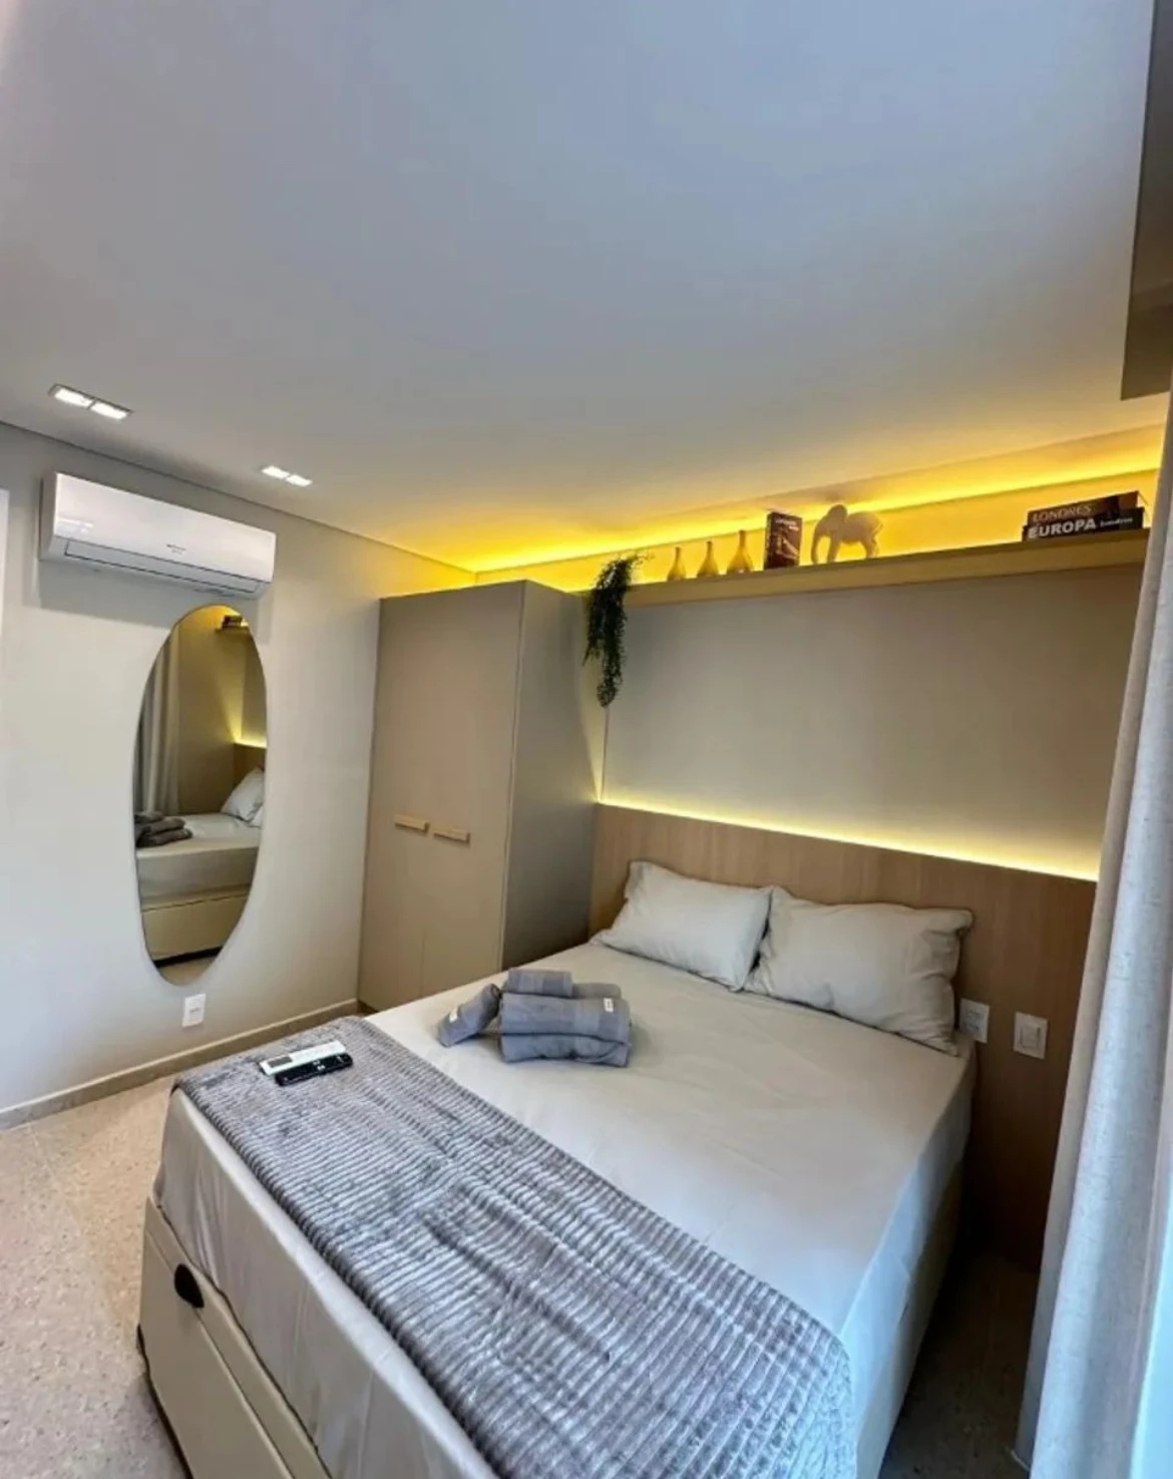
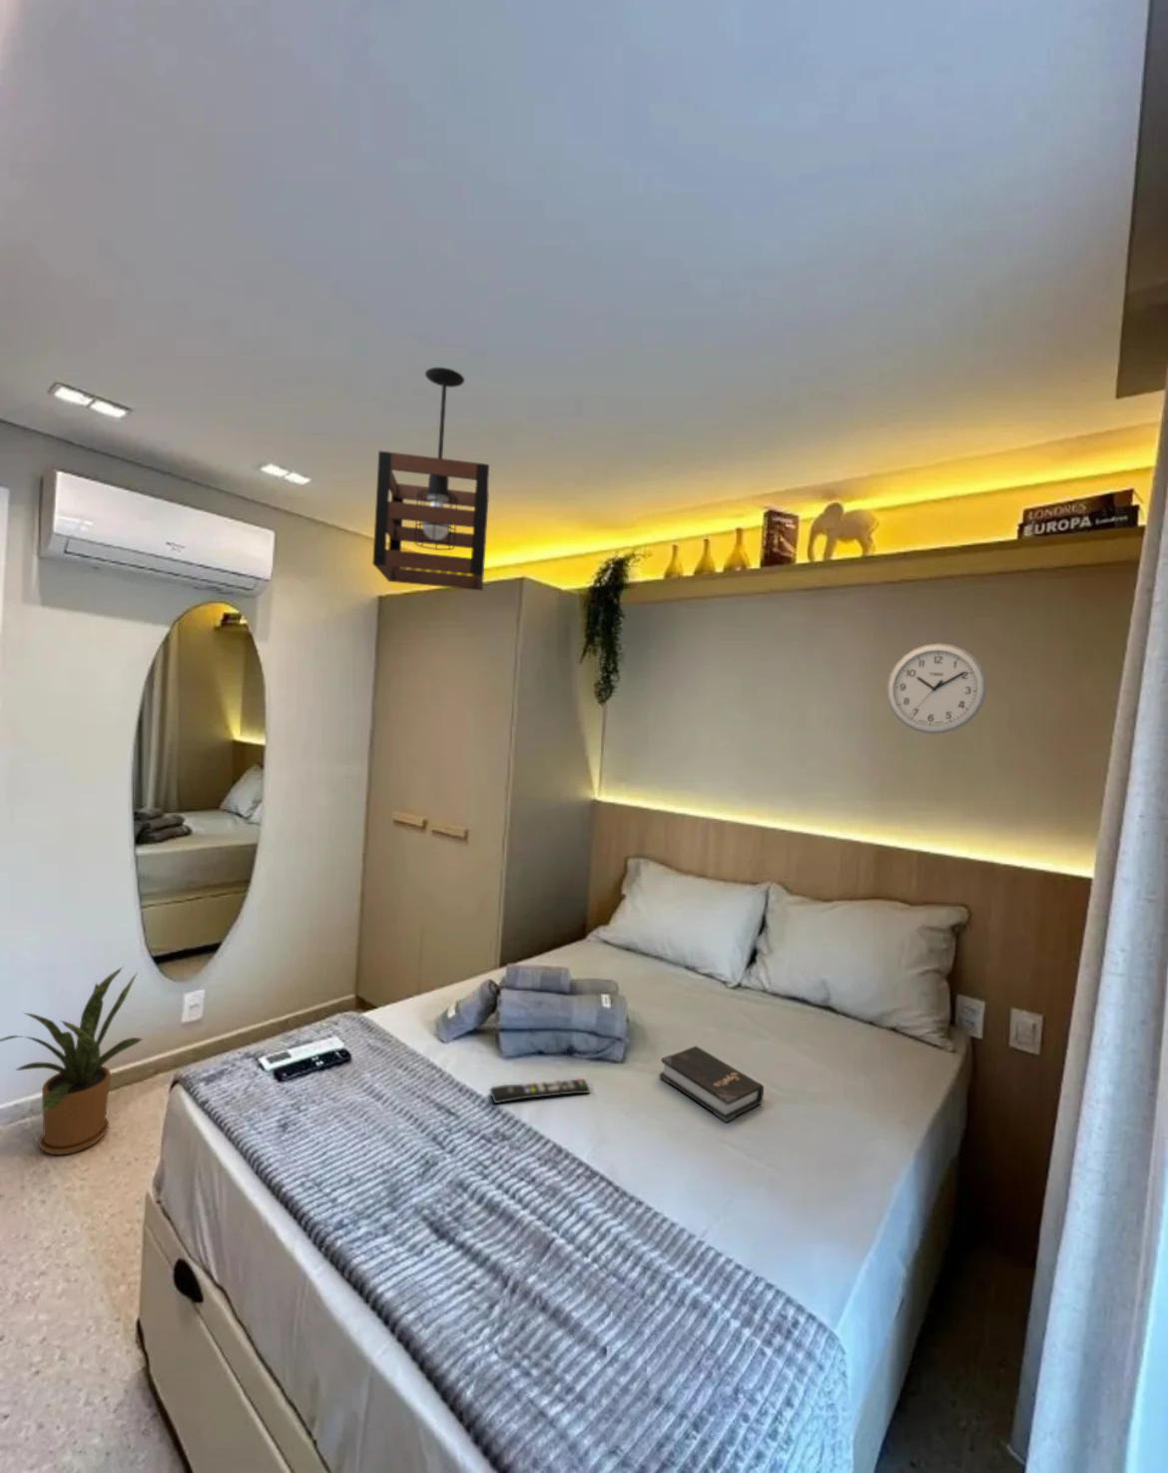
+ remote control (540, 1089)
+ house plant (69, 1061)
+ wall clock (934, 687)
+ pendant light (439, 477)
+ hardback book (711, 1080)
